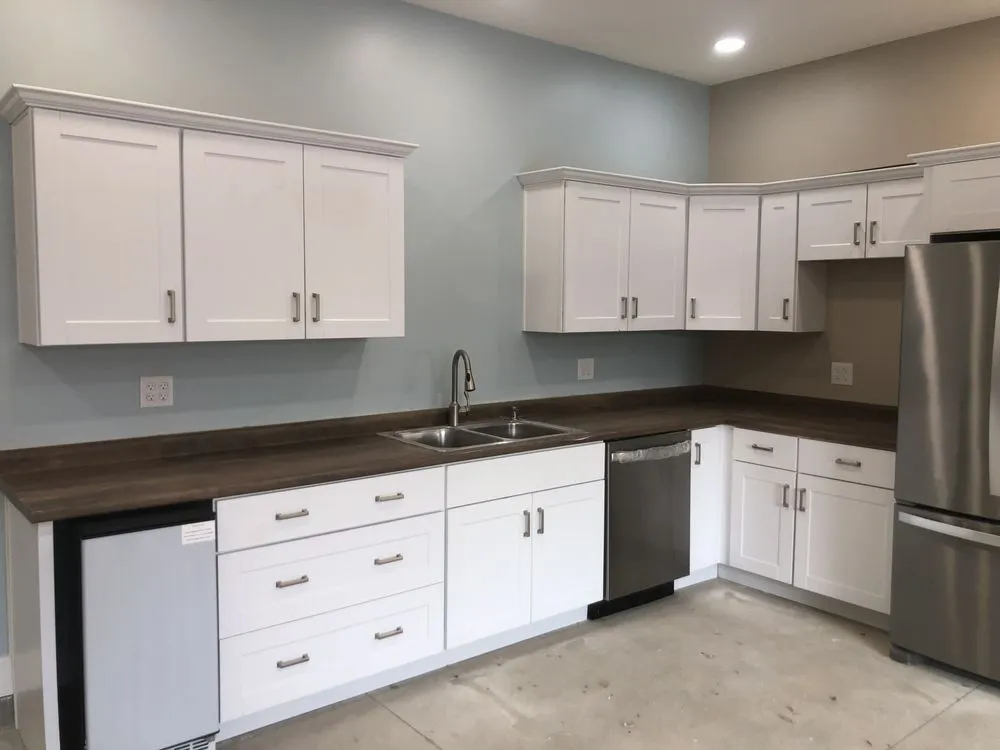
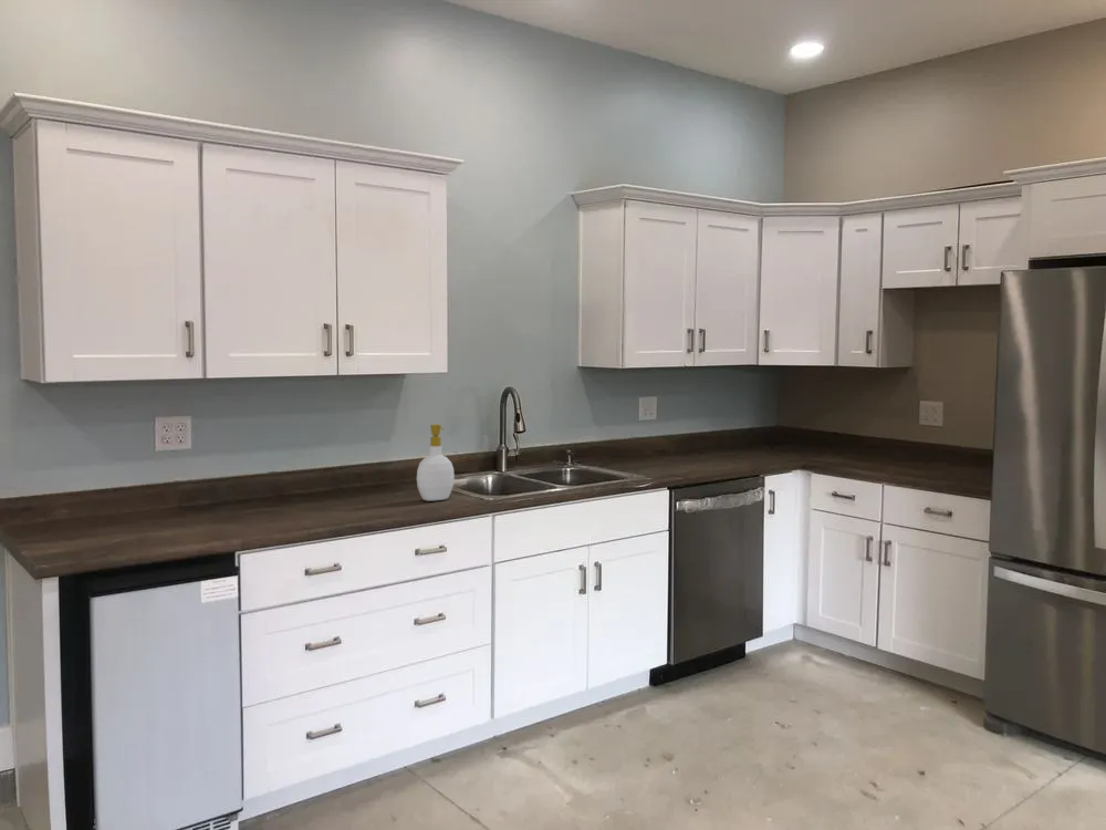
+ soap bottle (436, 461)
